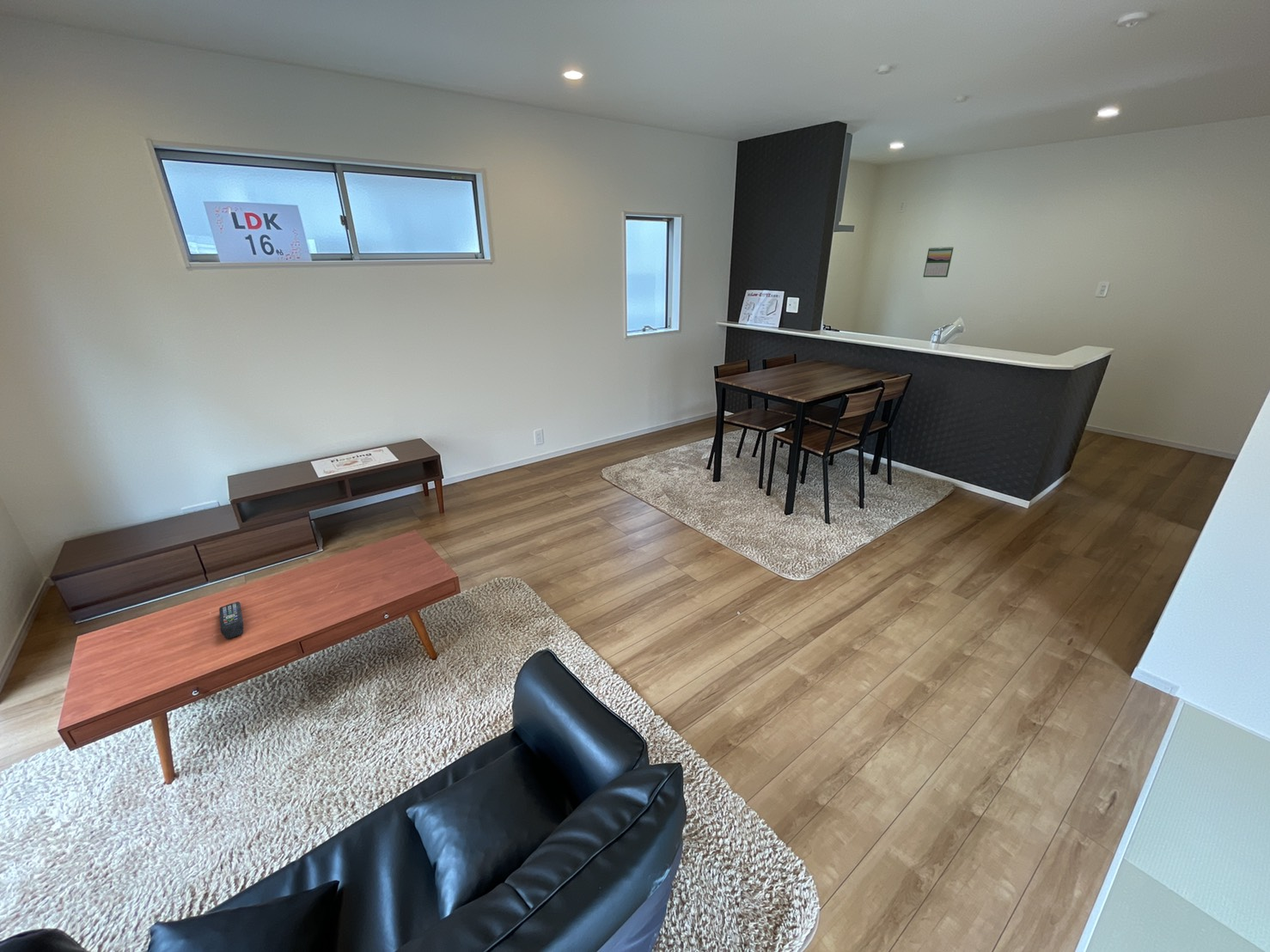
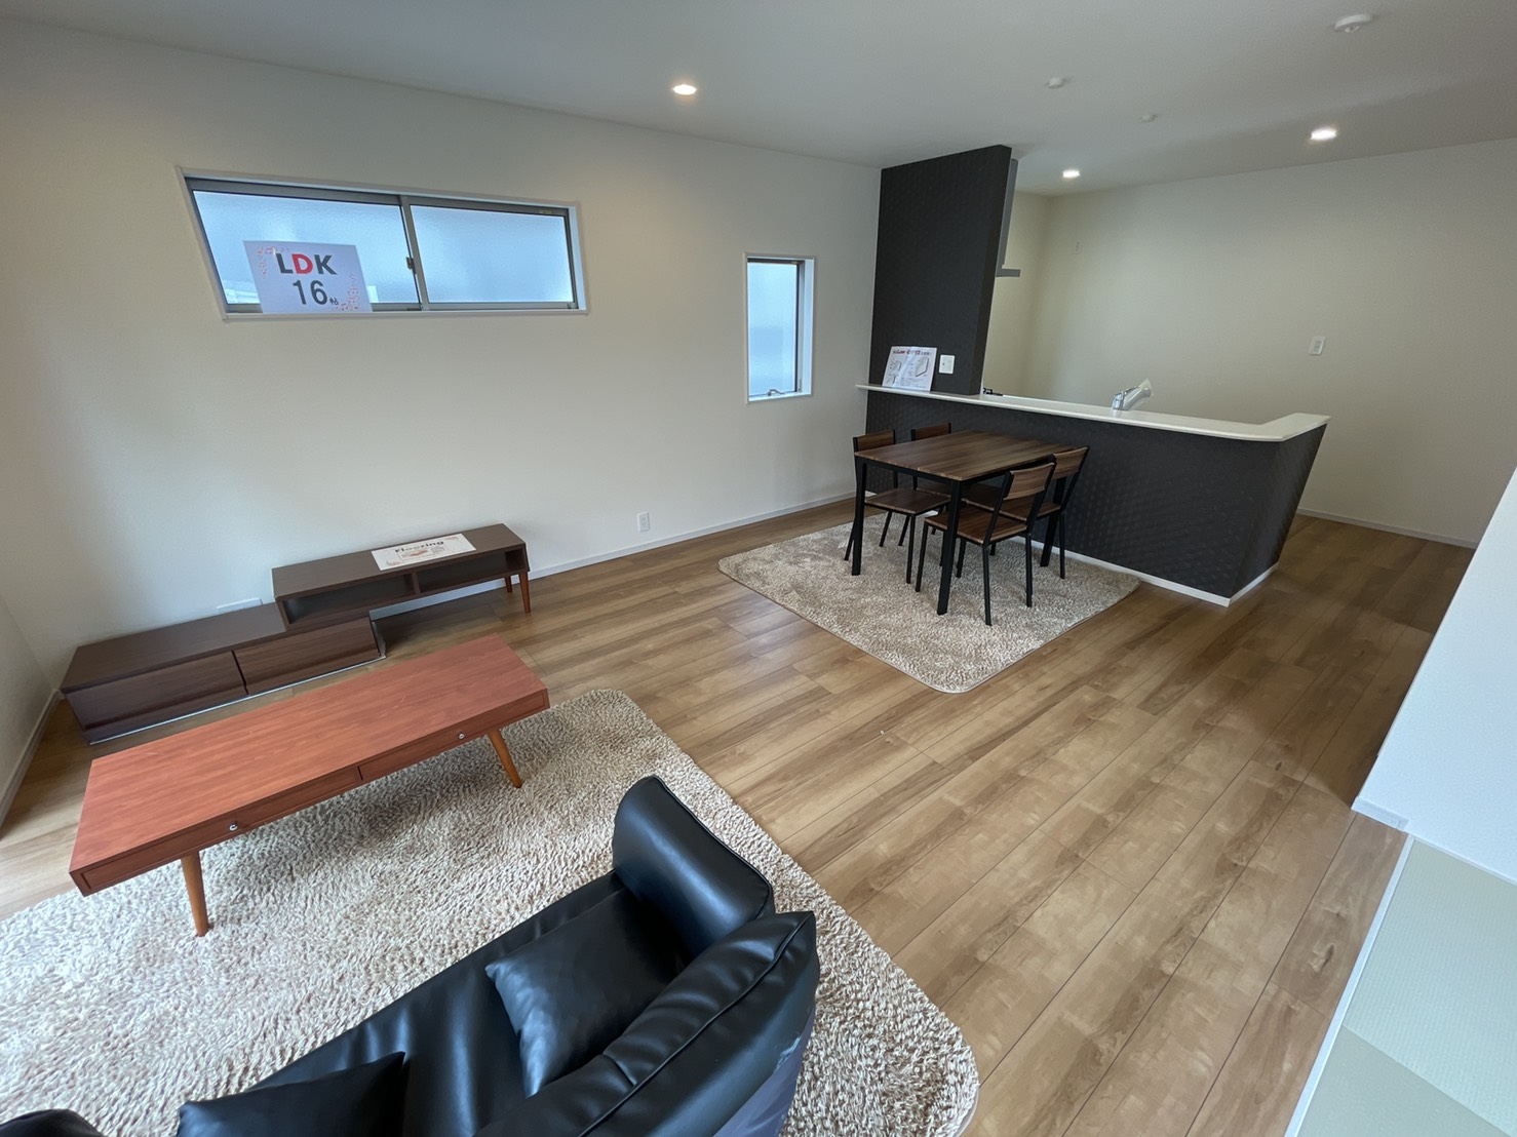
- calendar (937, 262)
- remote control (231, 618)
